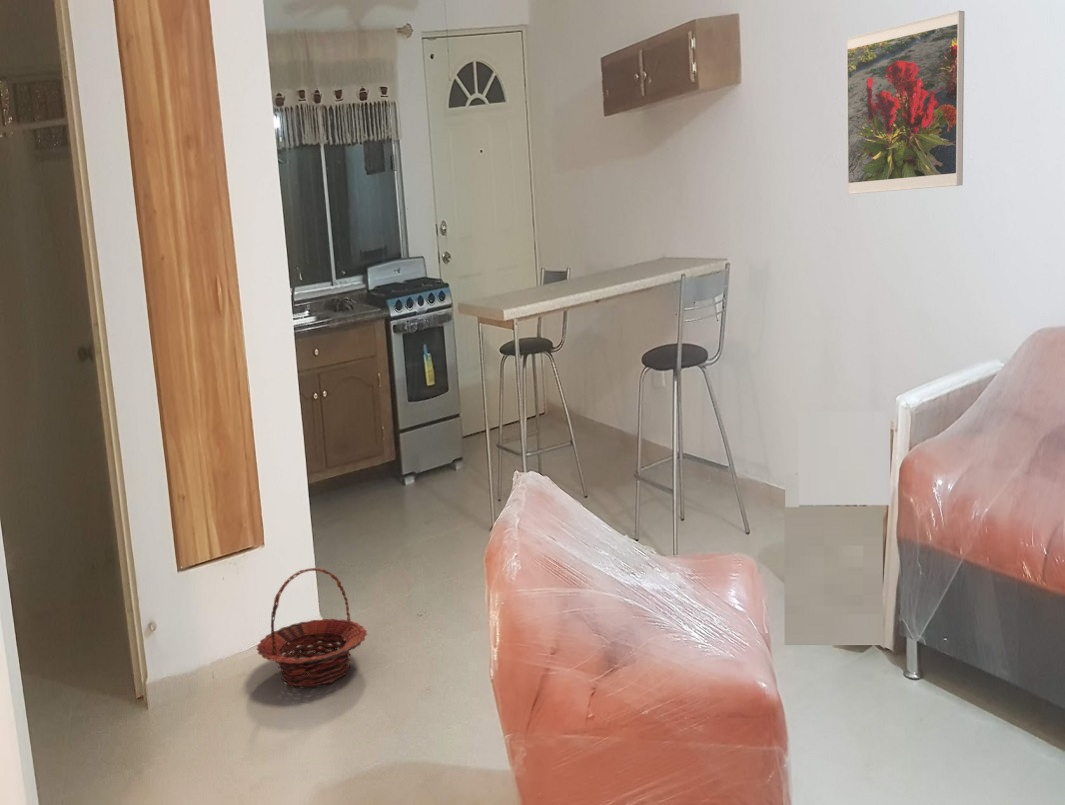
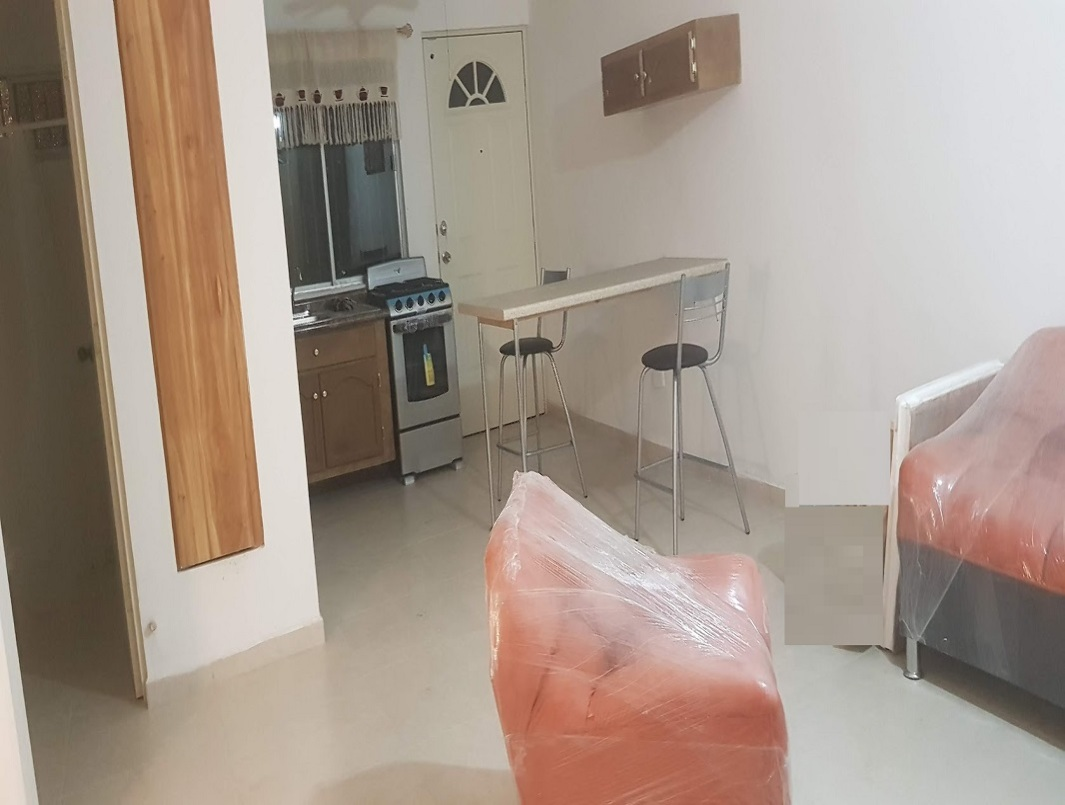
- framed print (902, 108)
- basket (310, 621)
